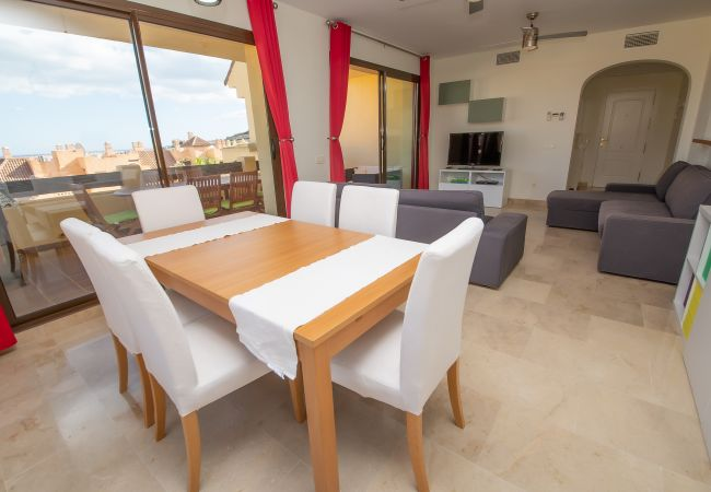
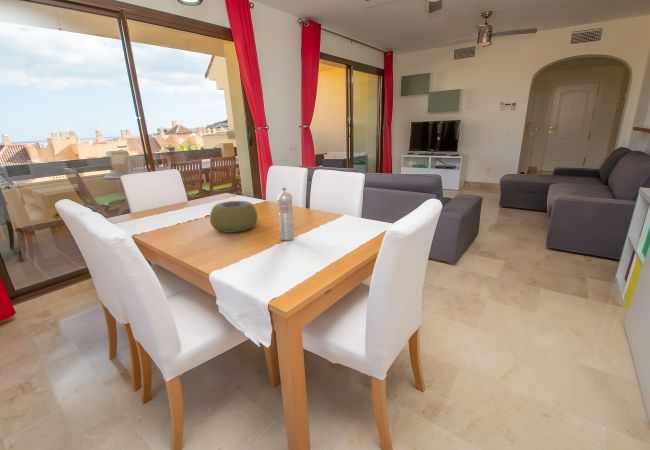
+ plant pot (233, 215)
+ water bottle (285, 213)
